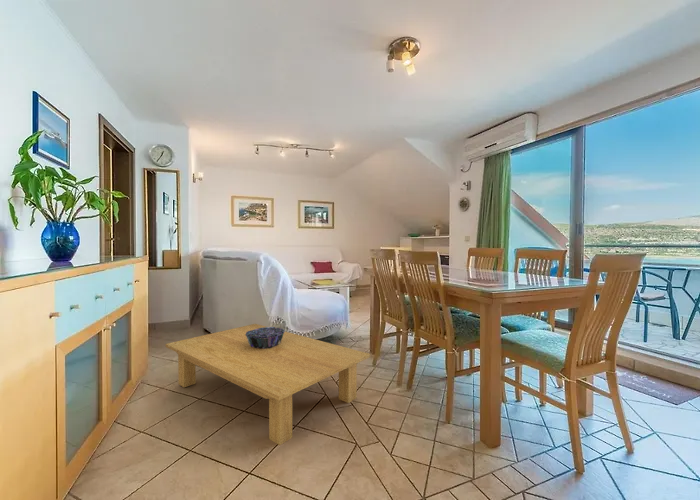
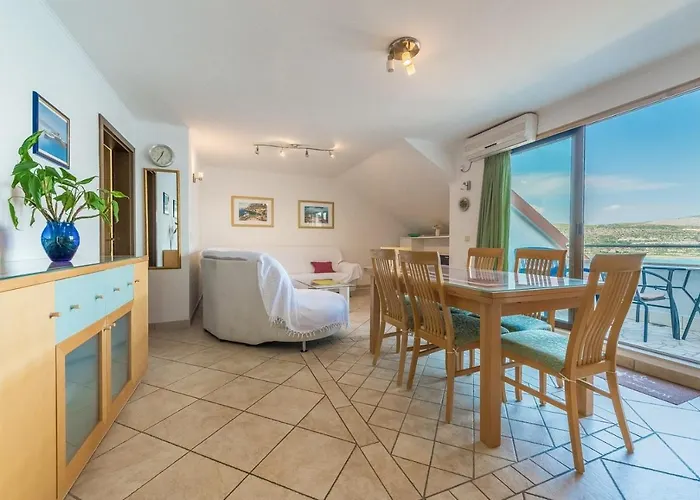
- coffee table (263, 369)
- decorative bowl (265, 337)
